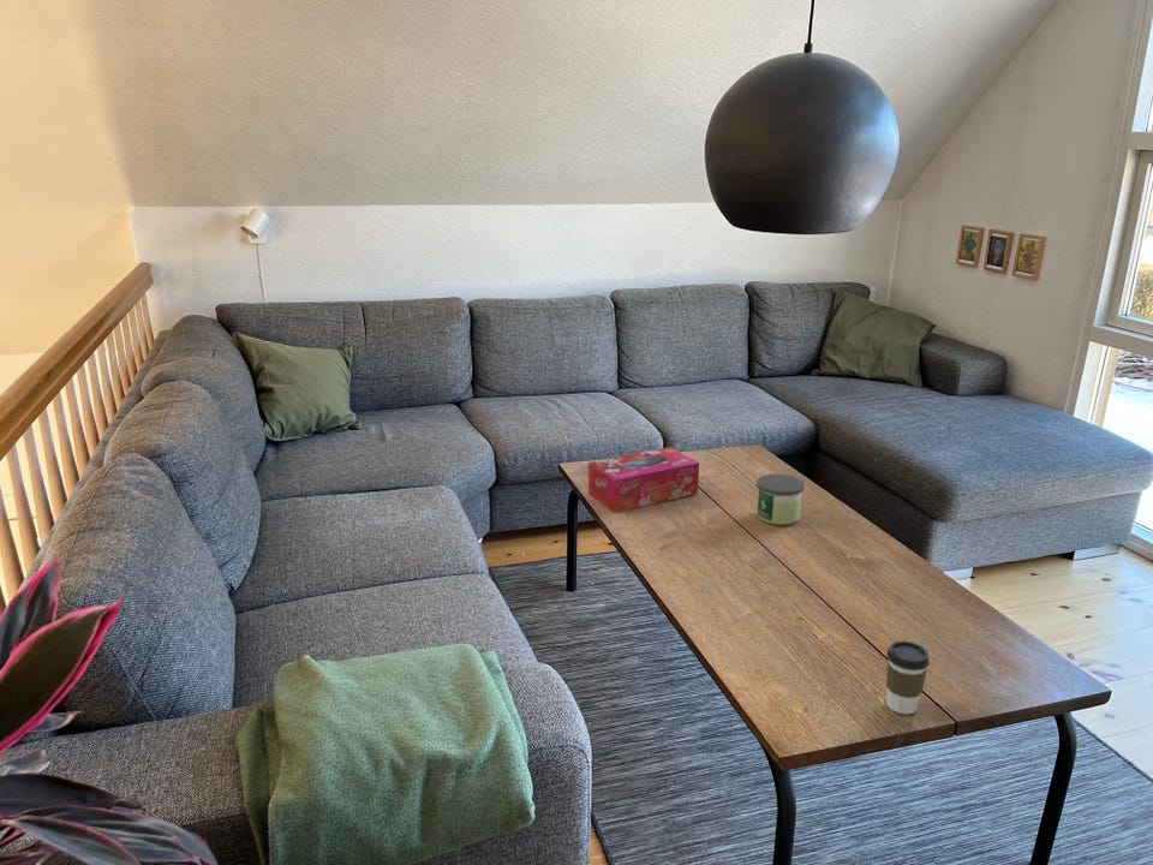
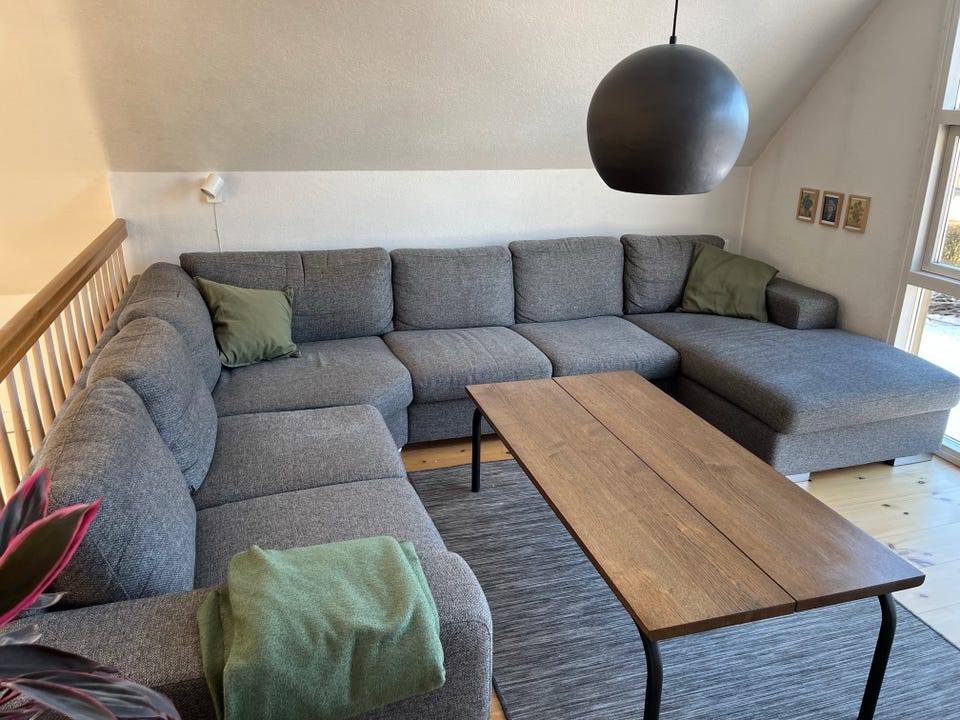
- tissue box (643, 478)
- candle (778, 500)
- coffee cup (904, 678)
